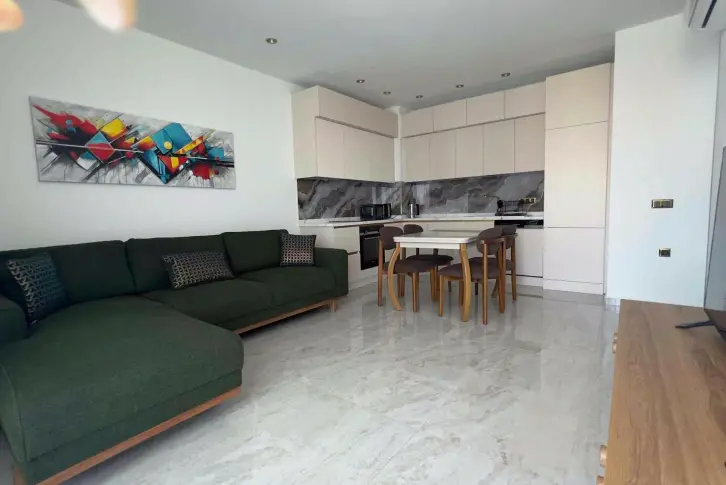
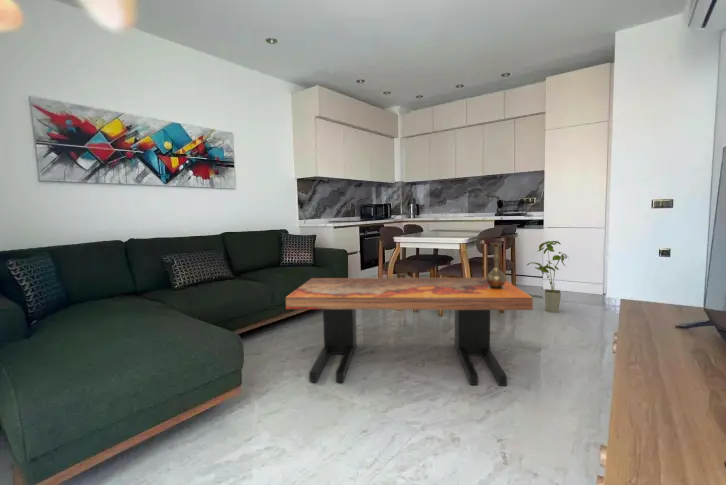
+ vase (496, 265)
+ coffee table (404, 309)
+ house plant (547, 275)
